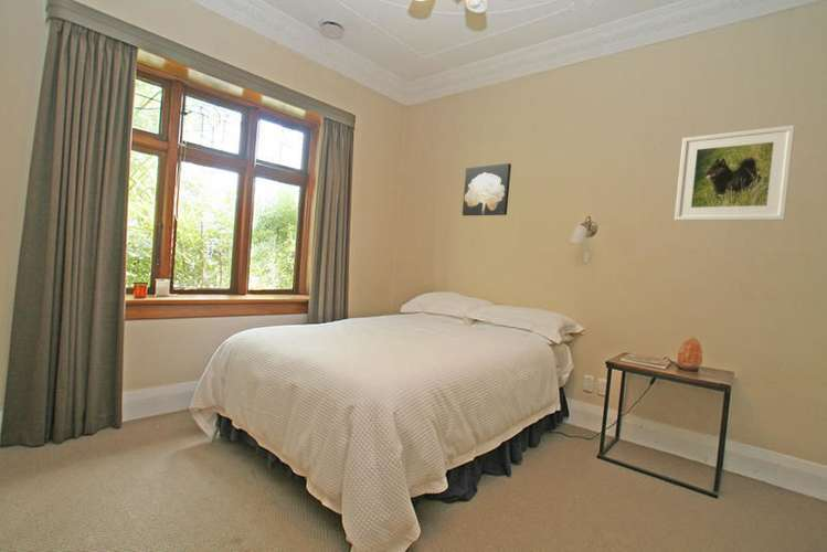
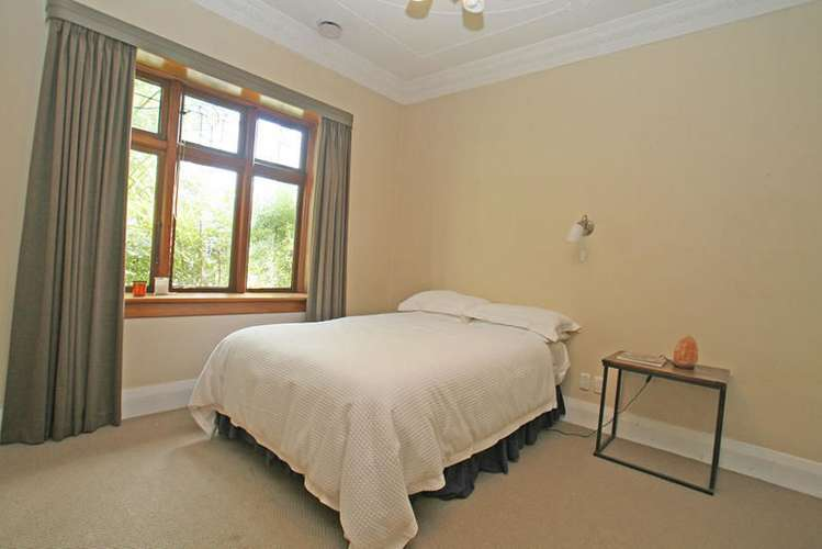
- wall art (486, 190)
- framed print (730, 176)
